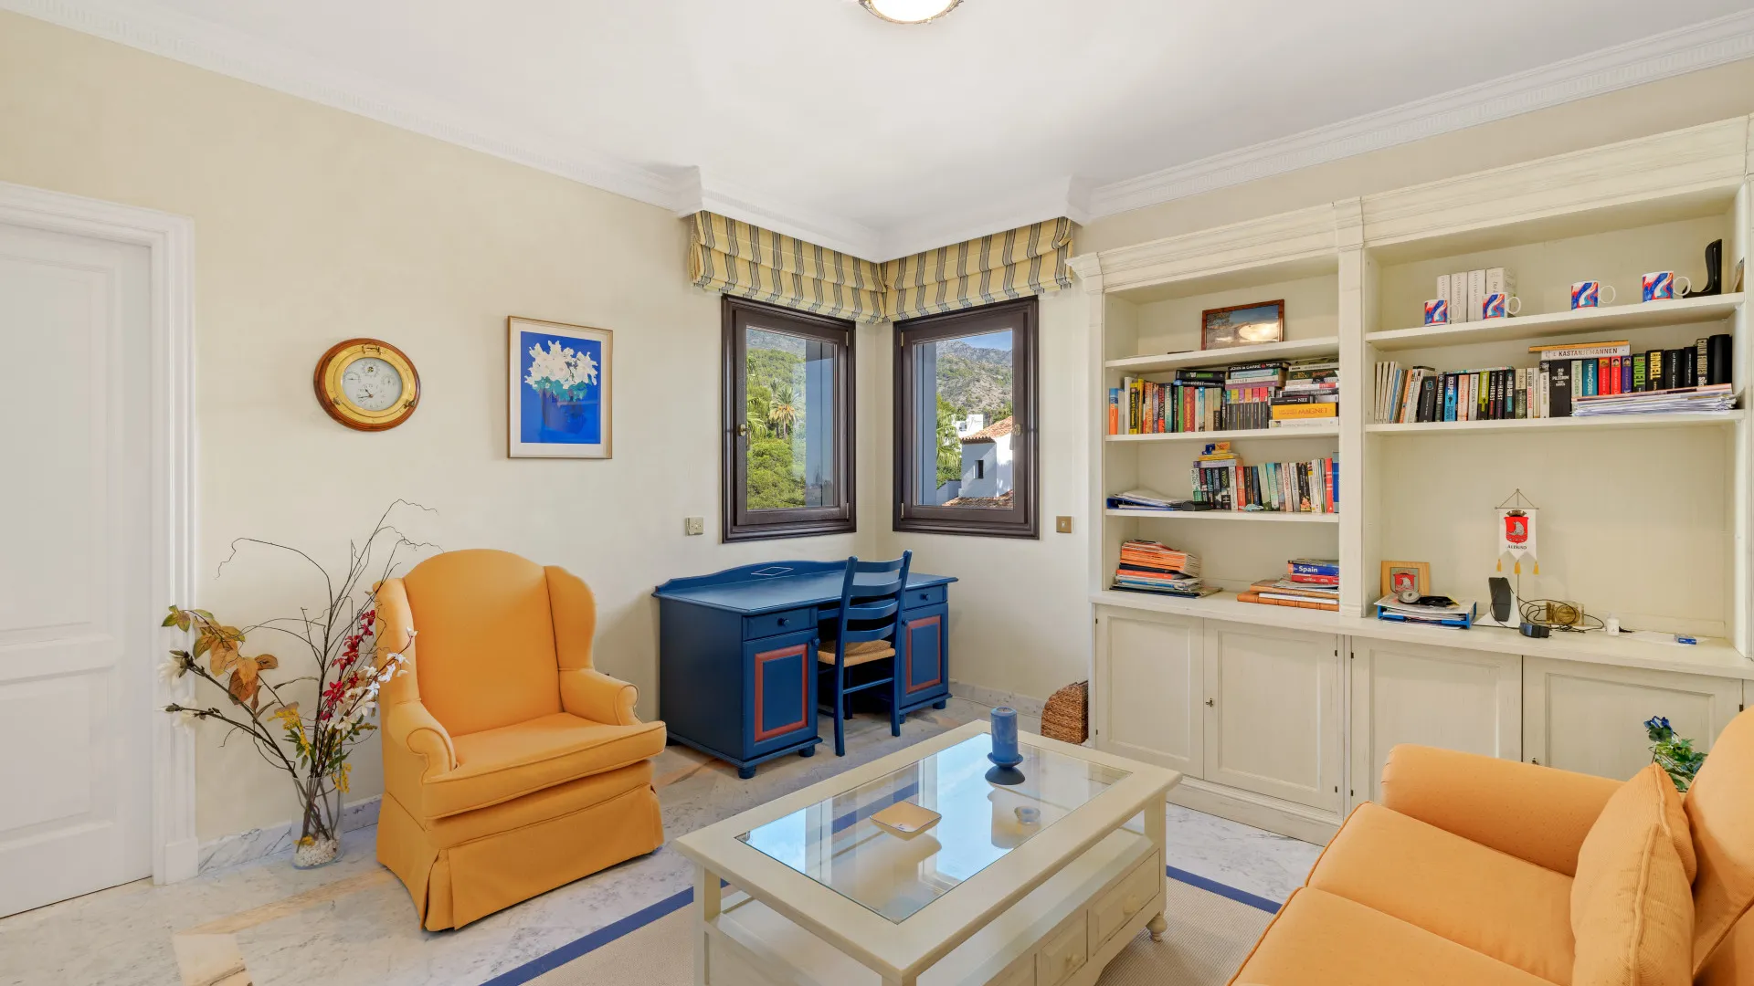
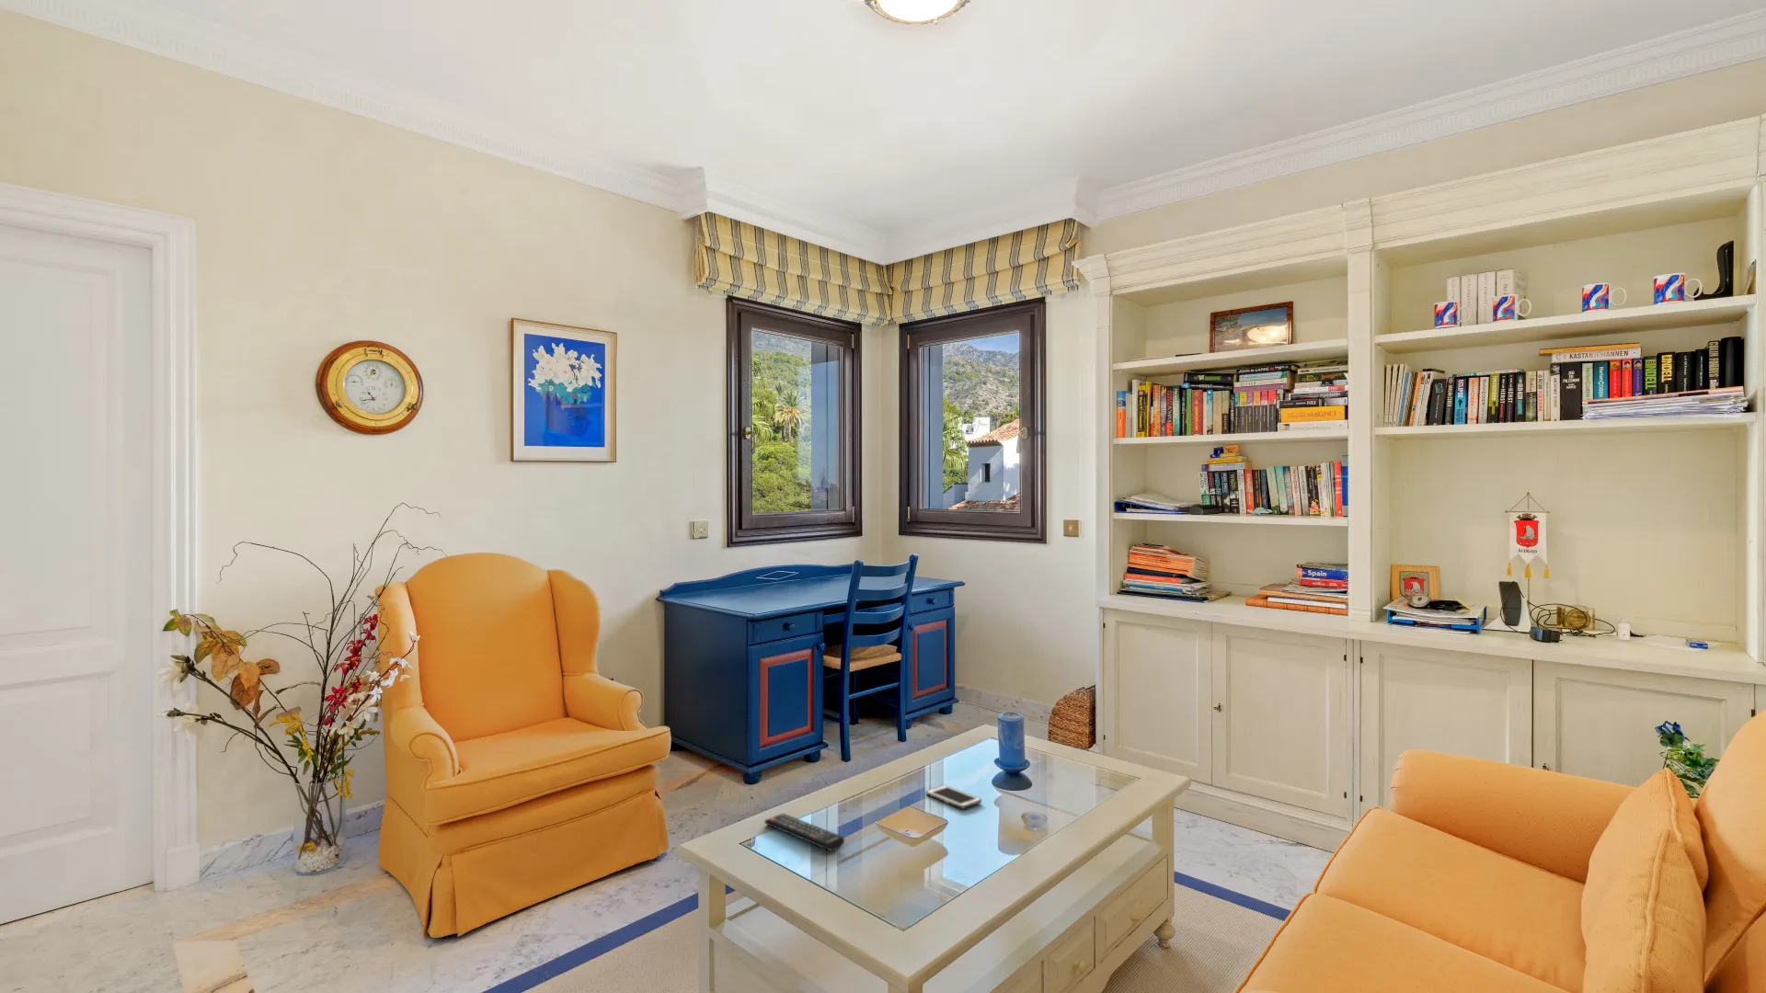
+ remote control (803, 832)
+ cell phone (953, 797)
